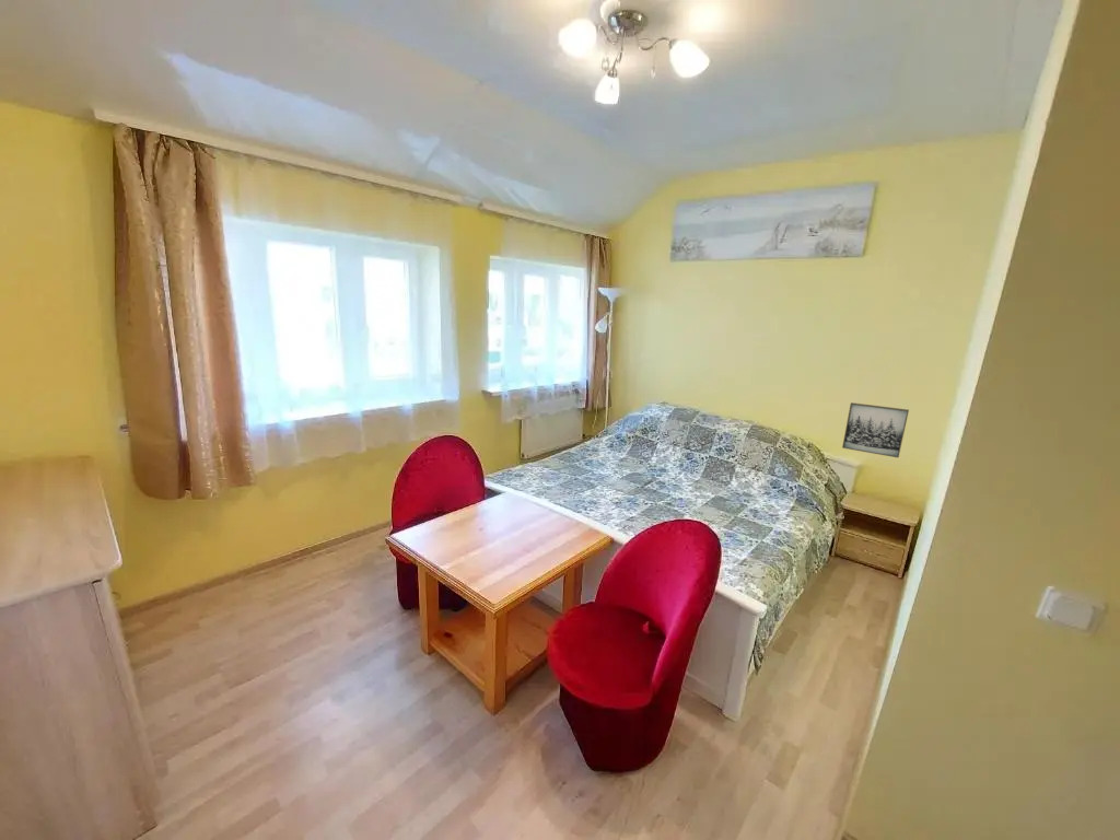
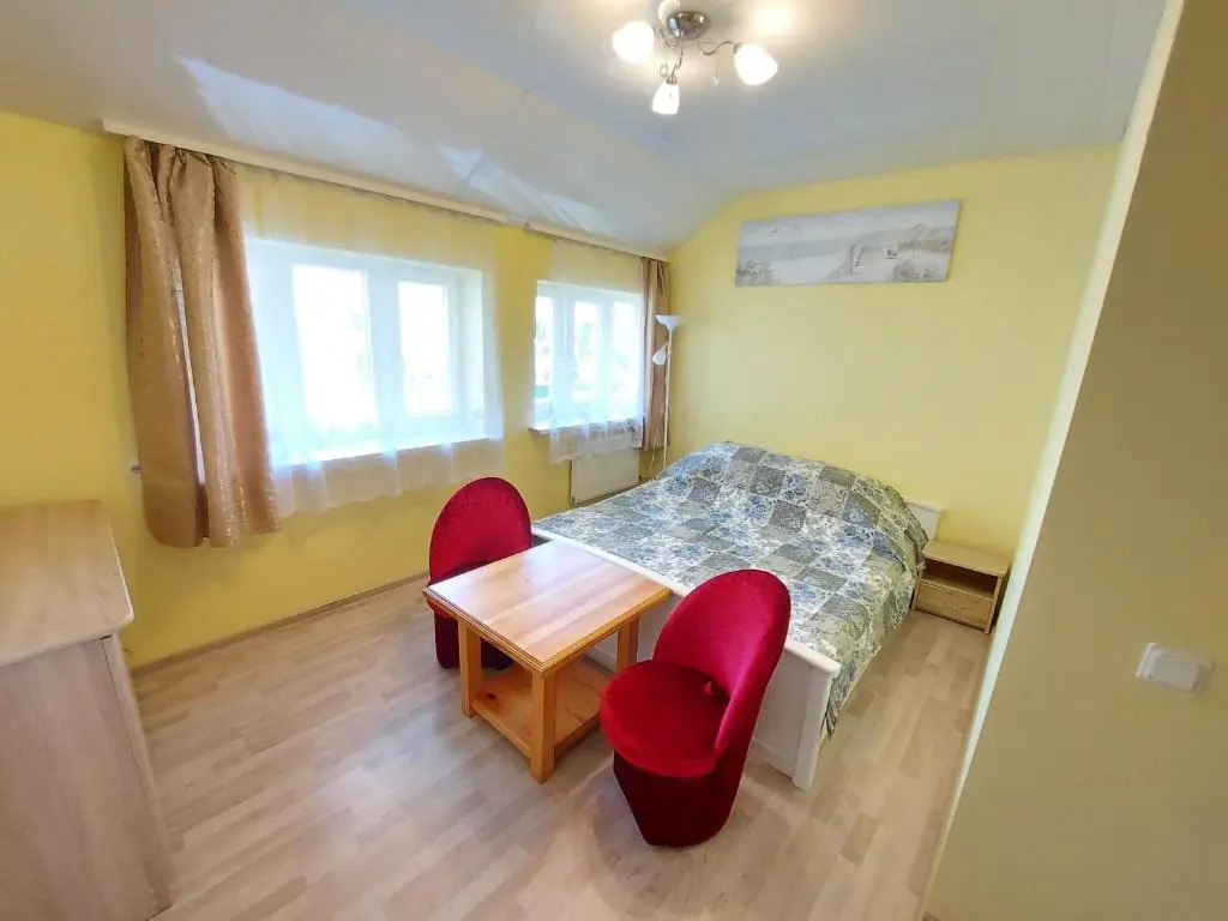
- wall art (874, 429)
